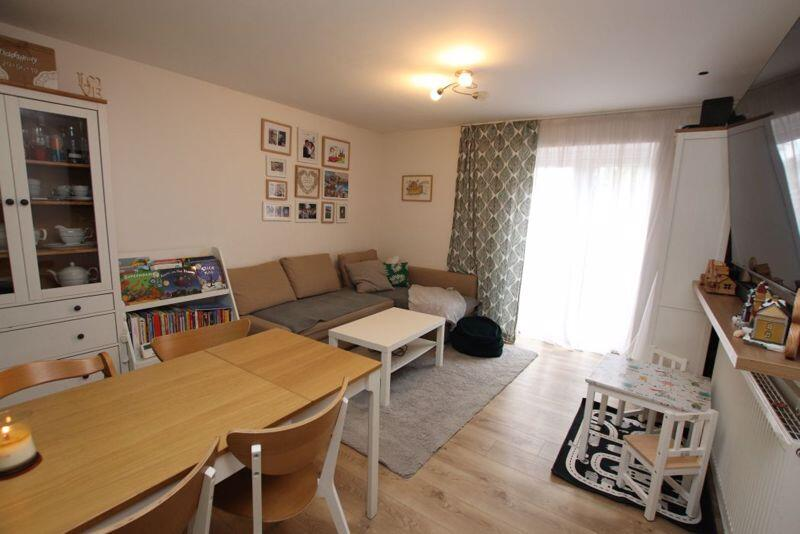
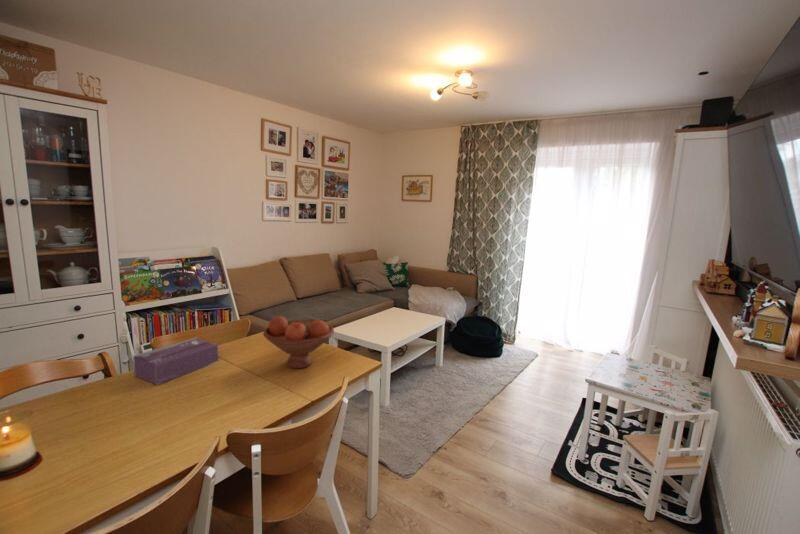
+ tissue box (178, 358)
+ fruit bowl (299, 340)
